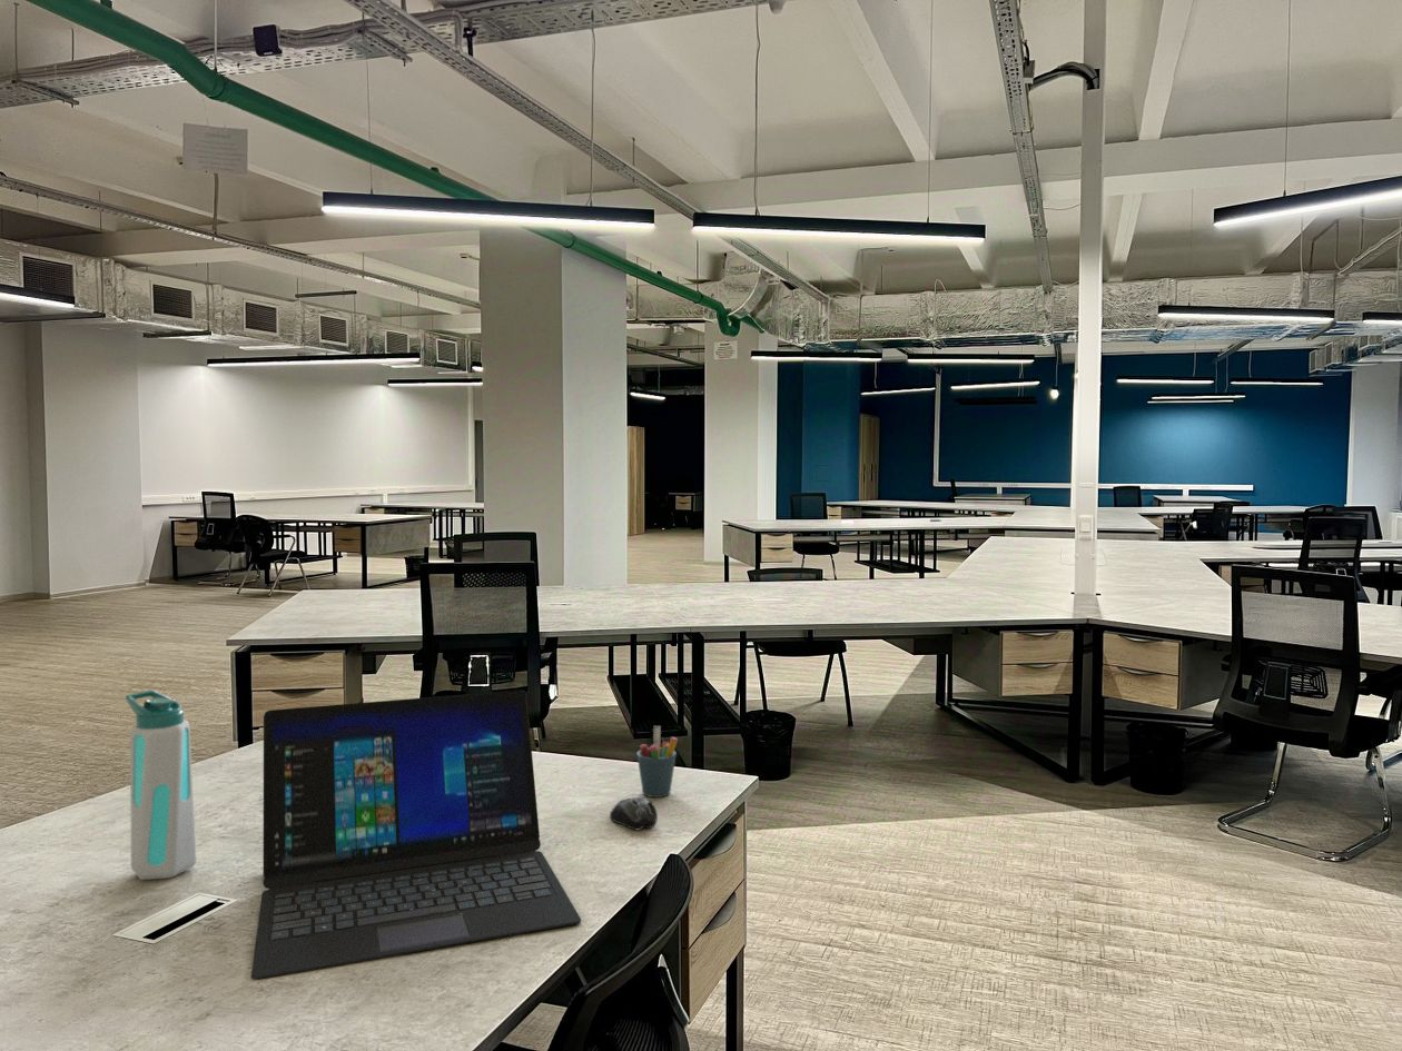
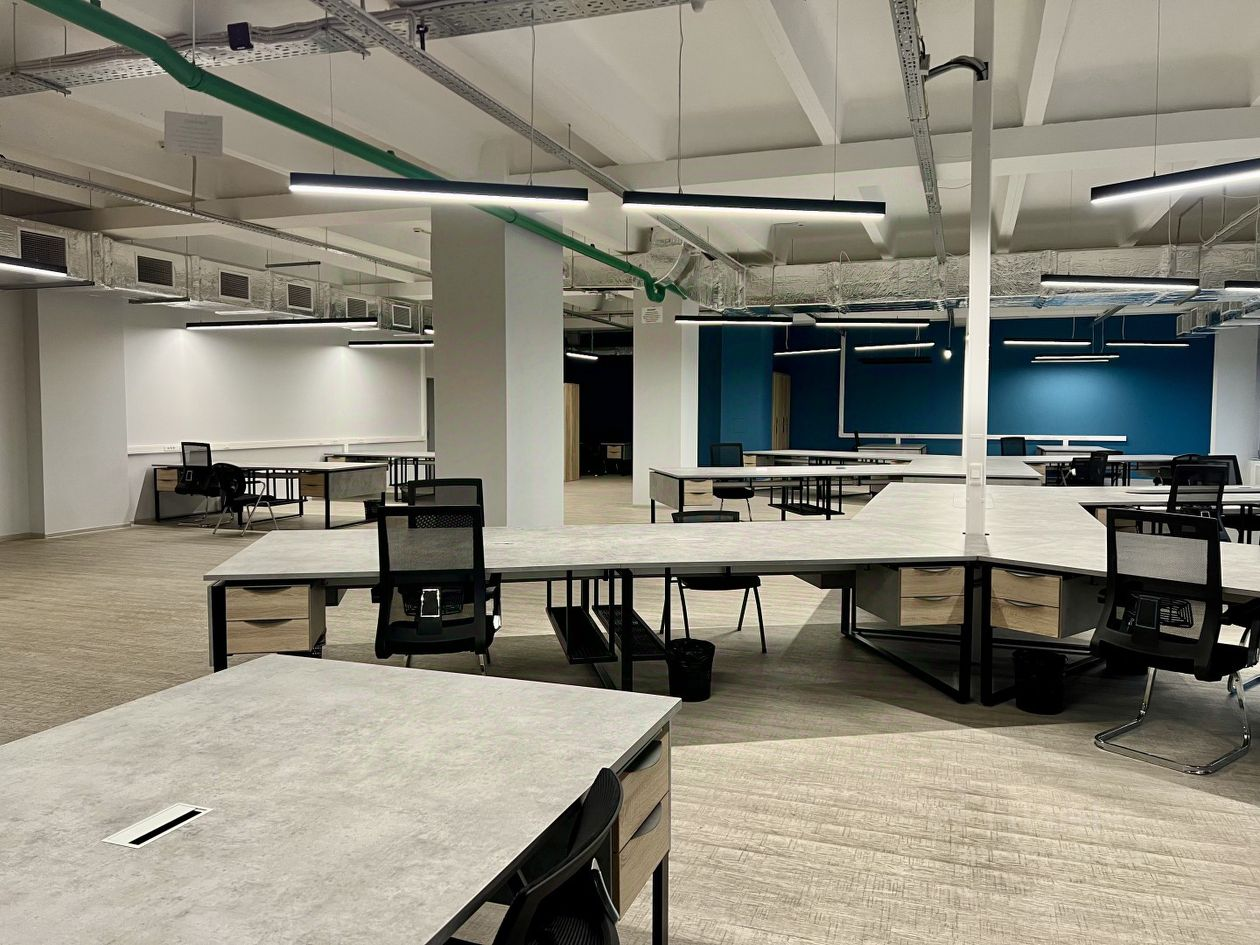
- computer mouse (633, 810)
- water bottle (158, 783)
- pen holder (656, 762)
- laptop (412, 809)
